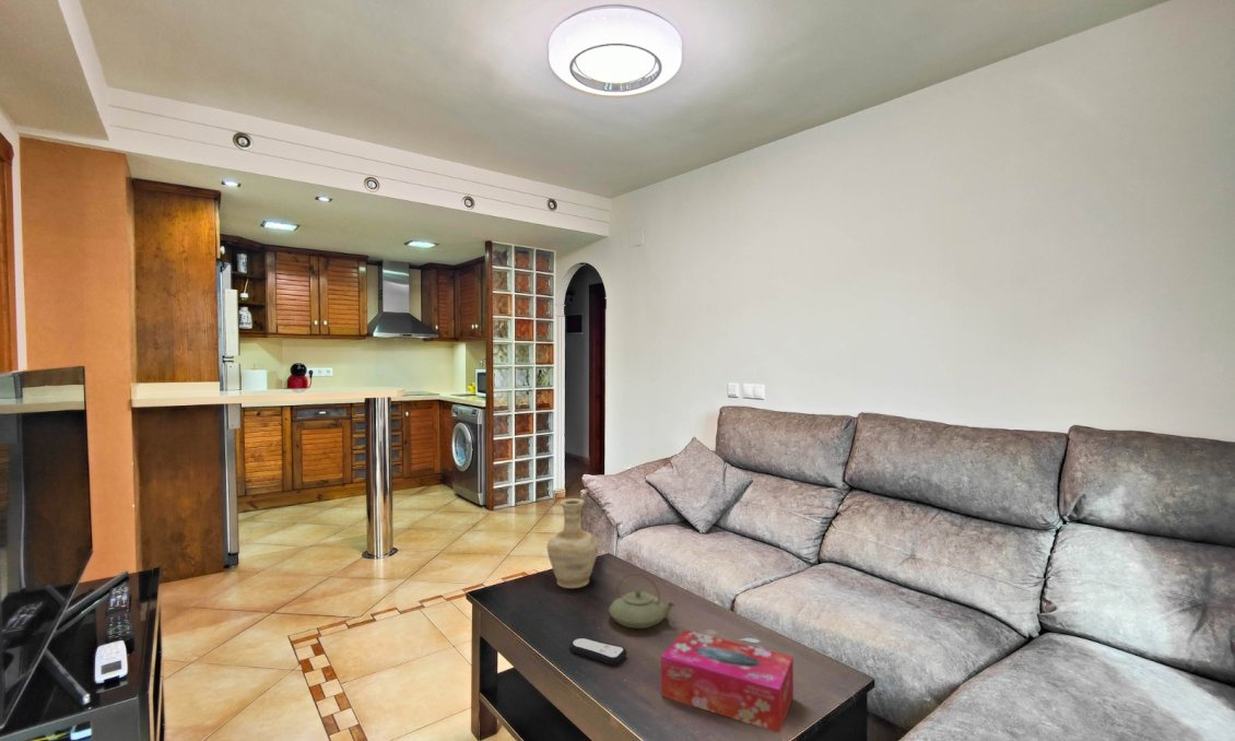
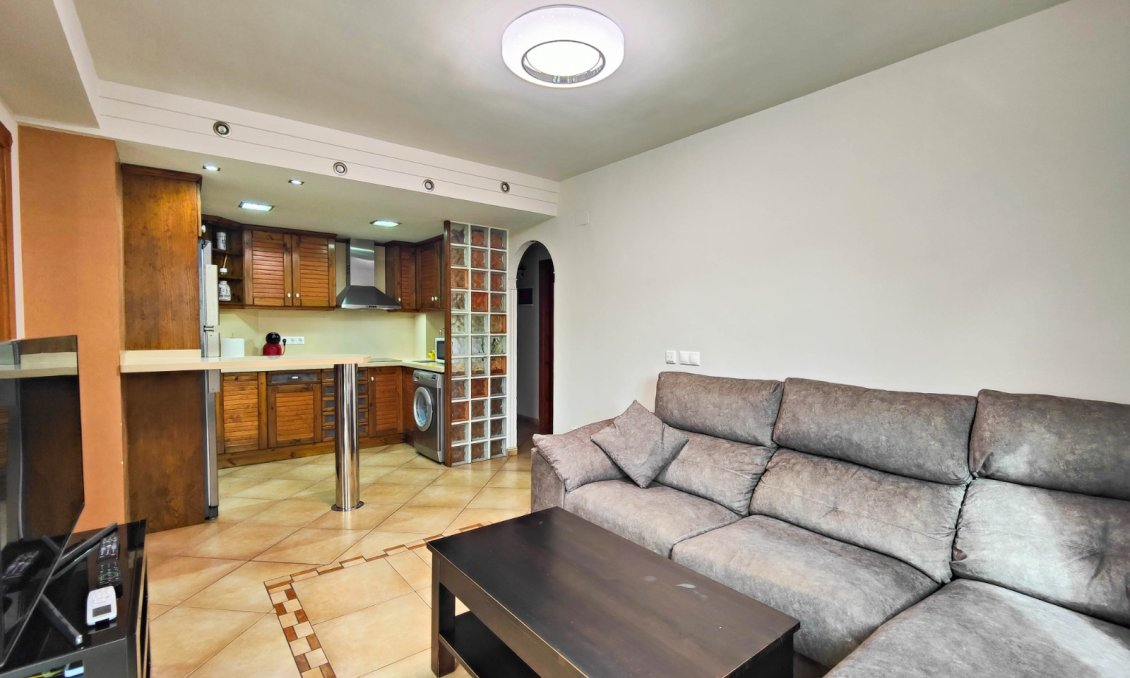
- tissue box (727, 675)
- vase (572, 541)
- remote control (597, 649)
- teapot (642, 597)
